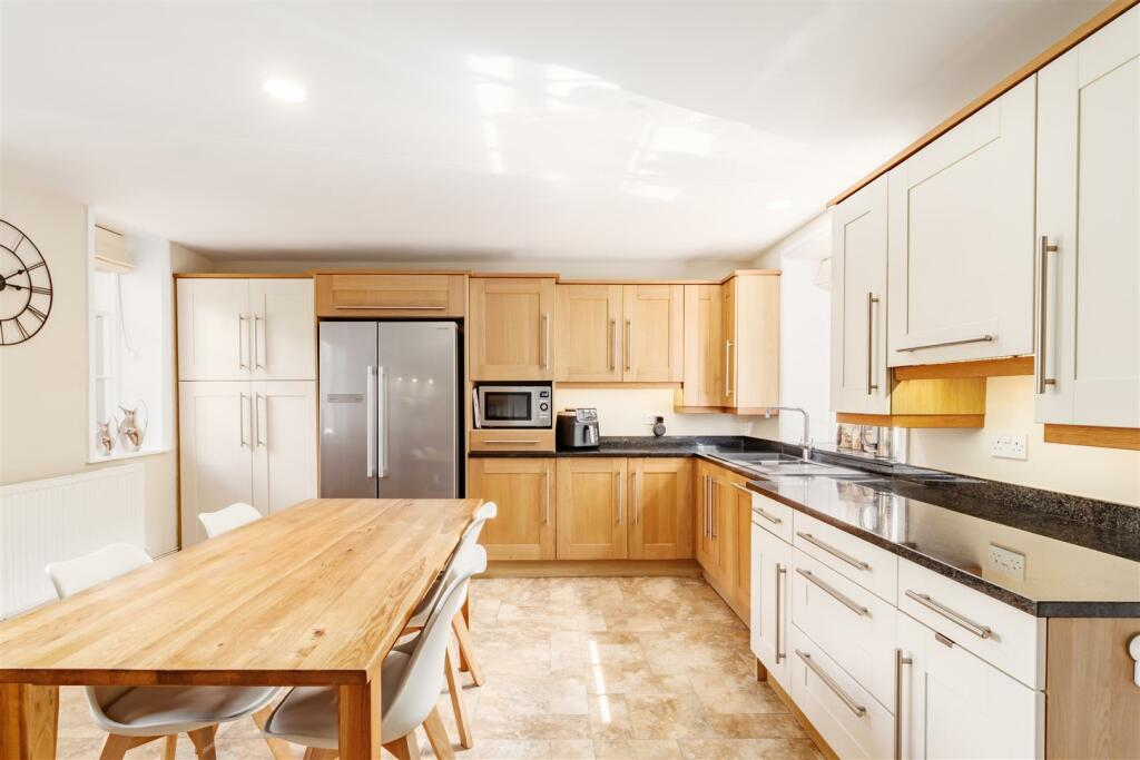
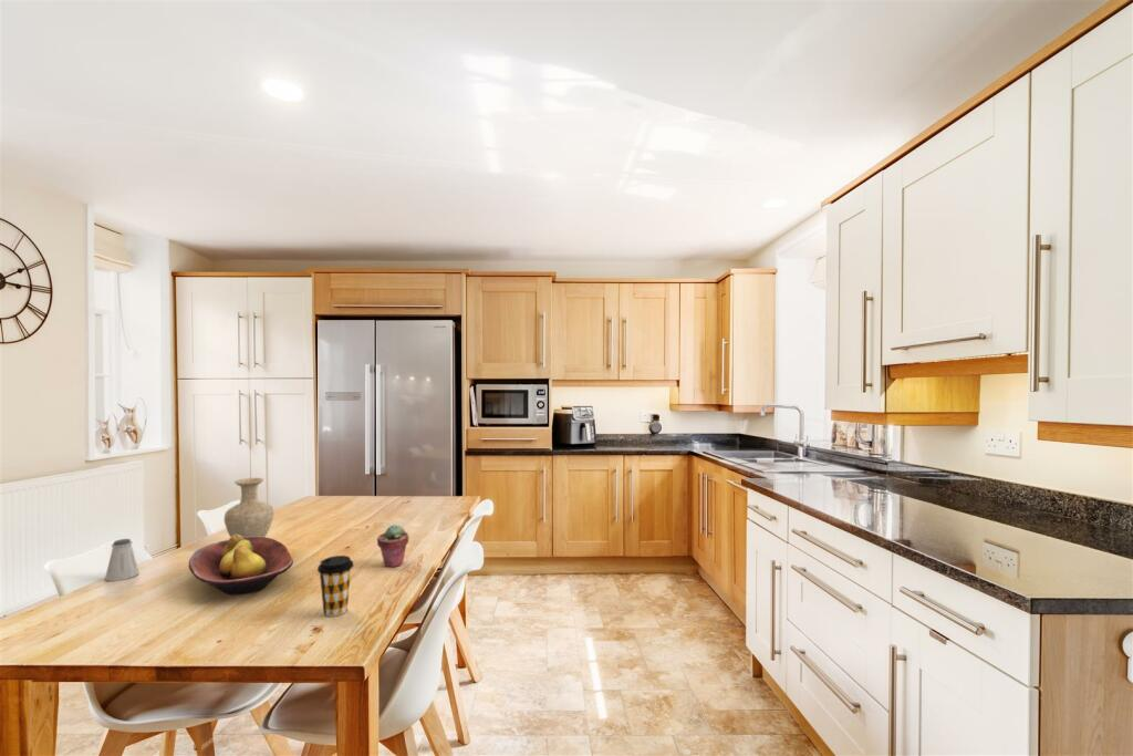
+ fruit bowl (241, 559)
+ potted succulent (393, 543)
+ vase (249, 511)
+ saltshaker (122, 558)
+ coffee cup (335, 586)
